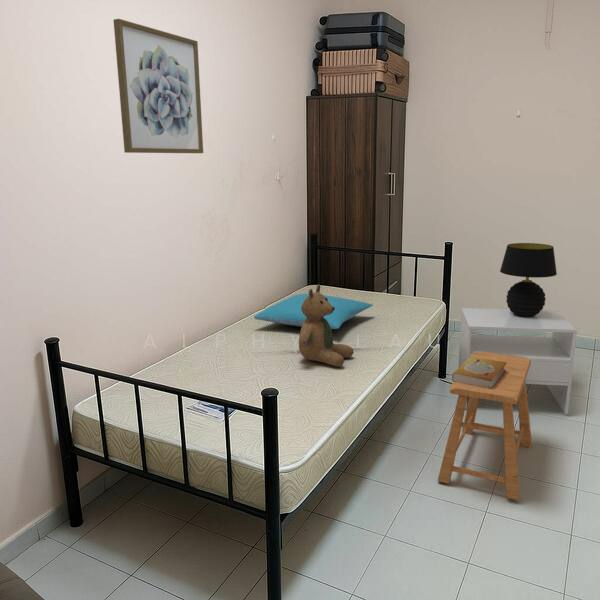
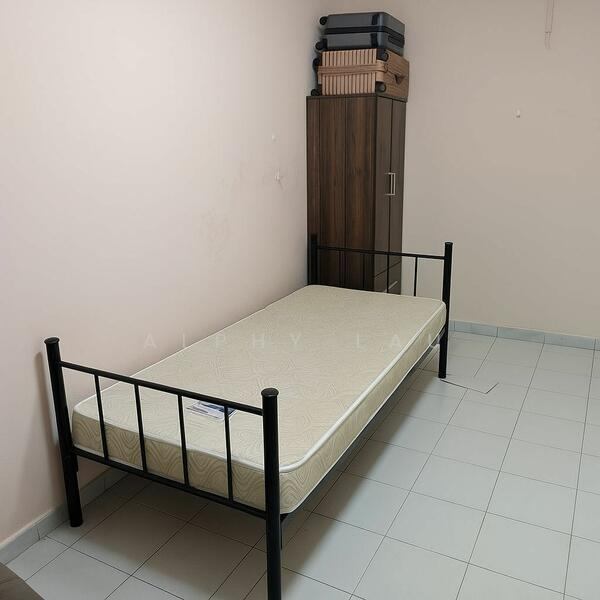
- teddy bear (325, 324)
- stool (489, 425)
- table lamp (527, 280)
- book (479, 371)
- nightstand (513, 355)
- wall art (163, 93)
- pillow (323, 317)
